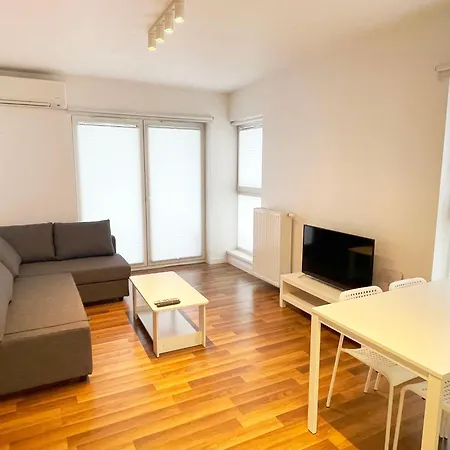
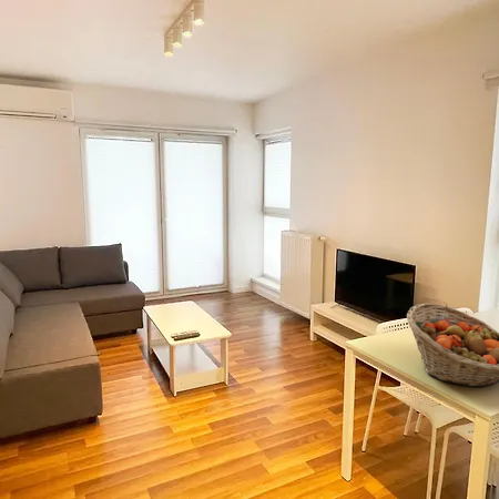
+ fruit basket (458, 342)
